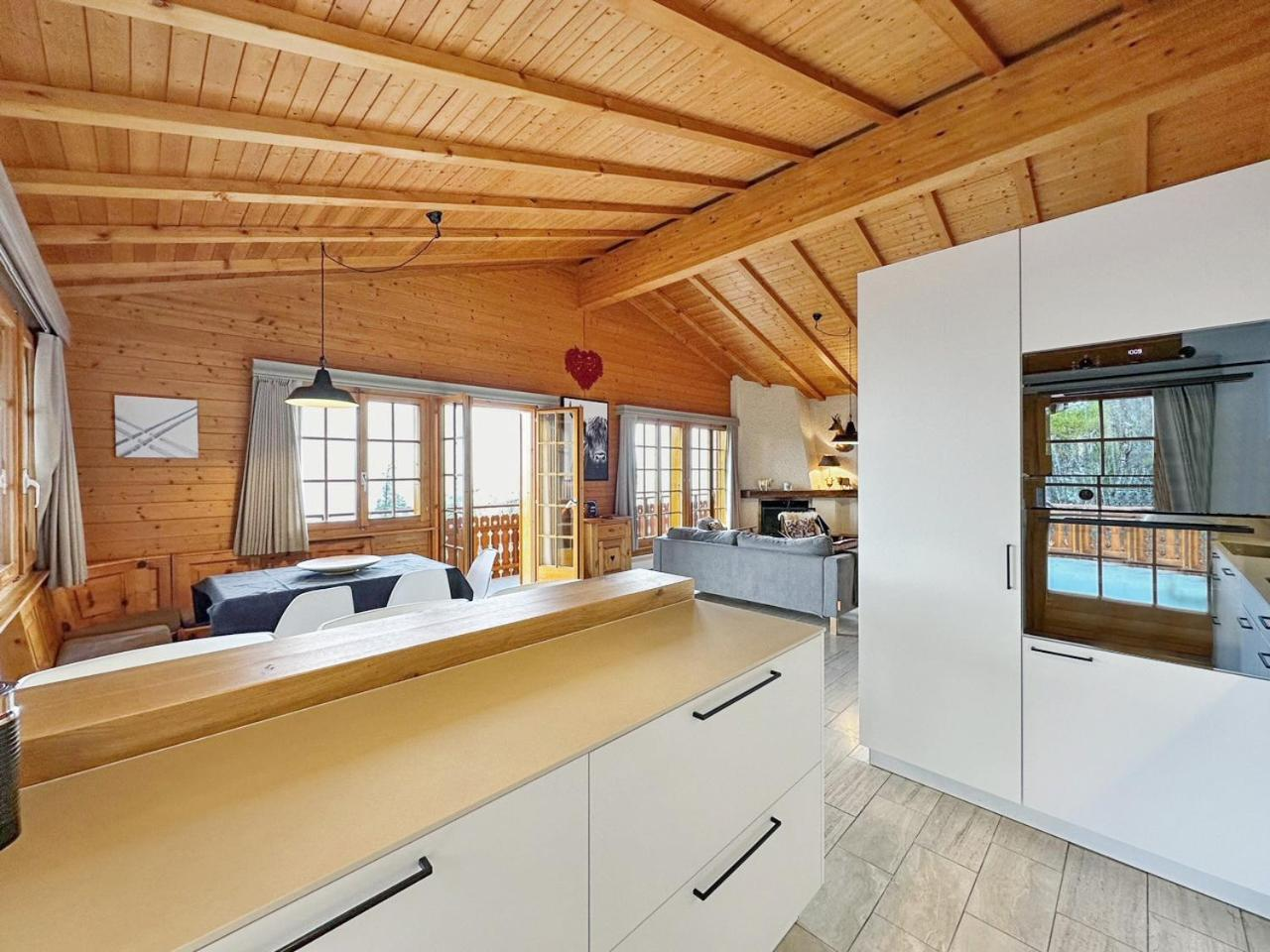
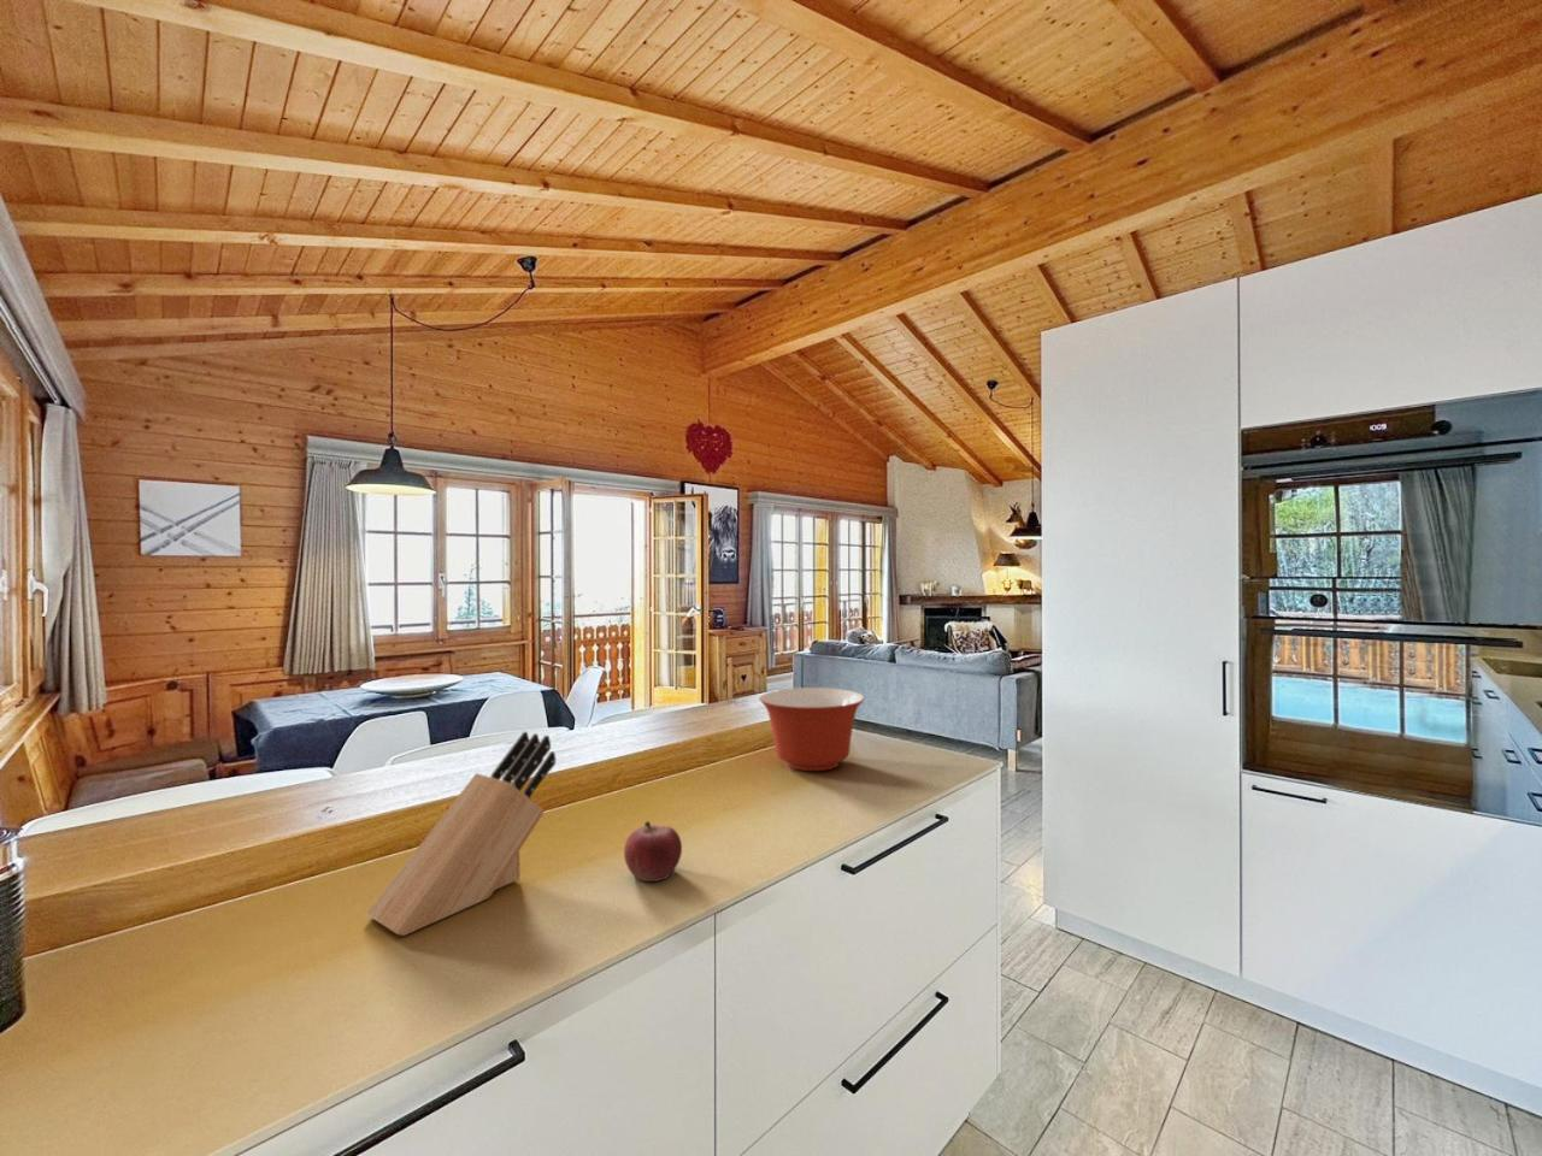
+ mixing bowl (812, 730)
+ fruit (653, 845)
+ knife block (474, 817)
